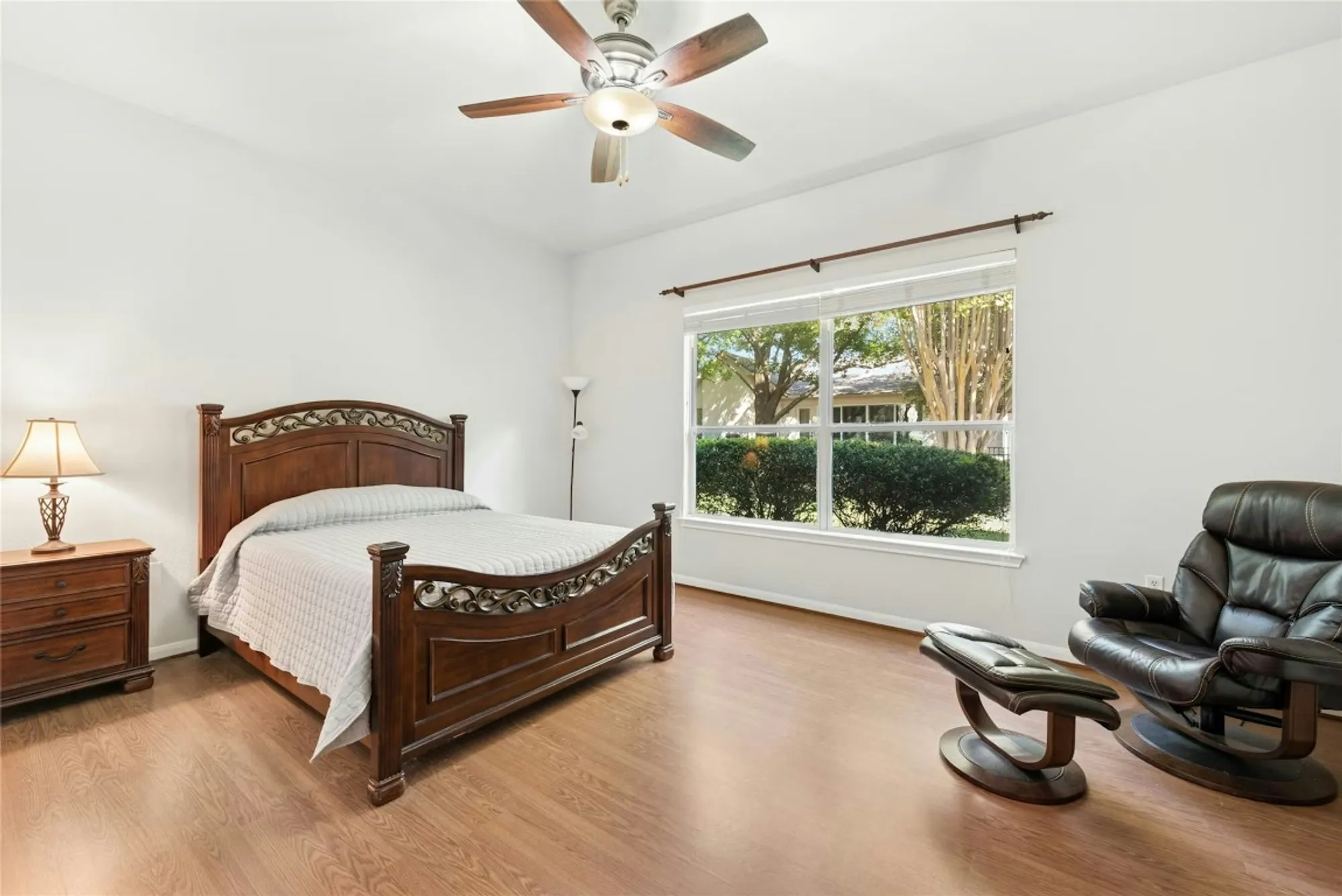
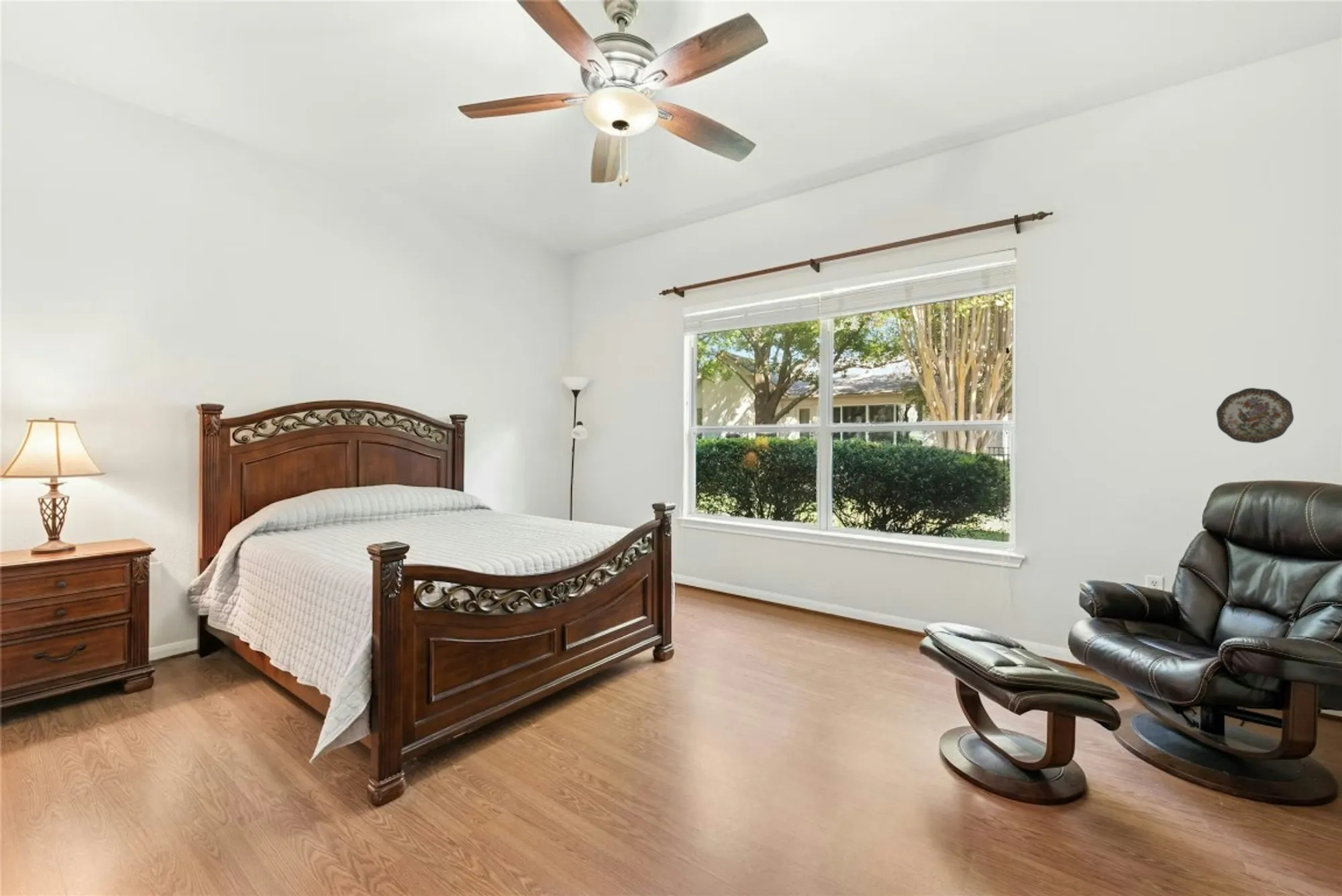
+ decorative plate (1253, 415)
